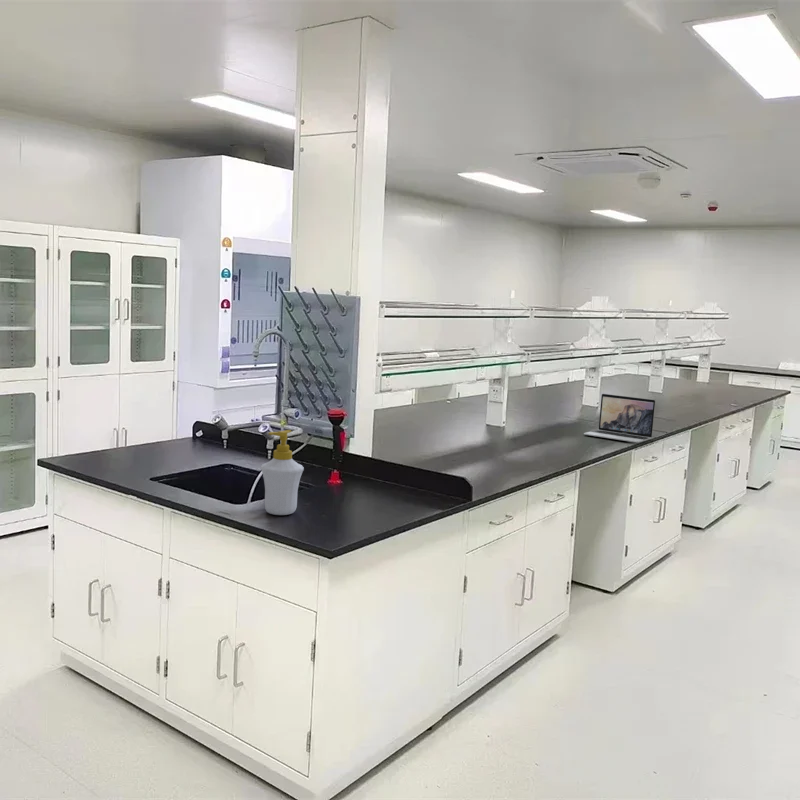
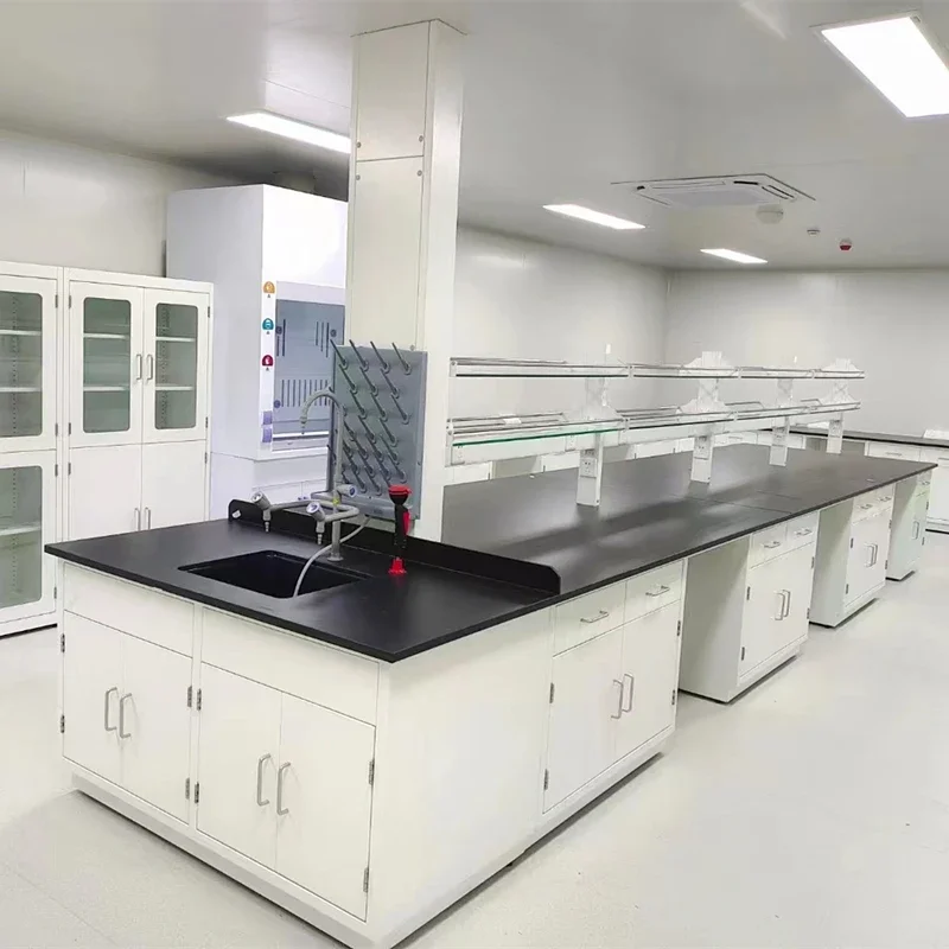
- soap bottle (282, 471)
- laptop (619, 417)
